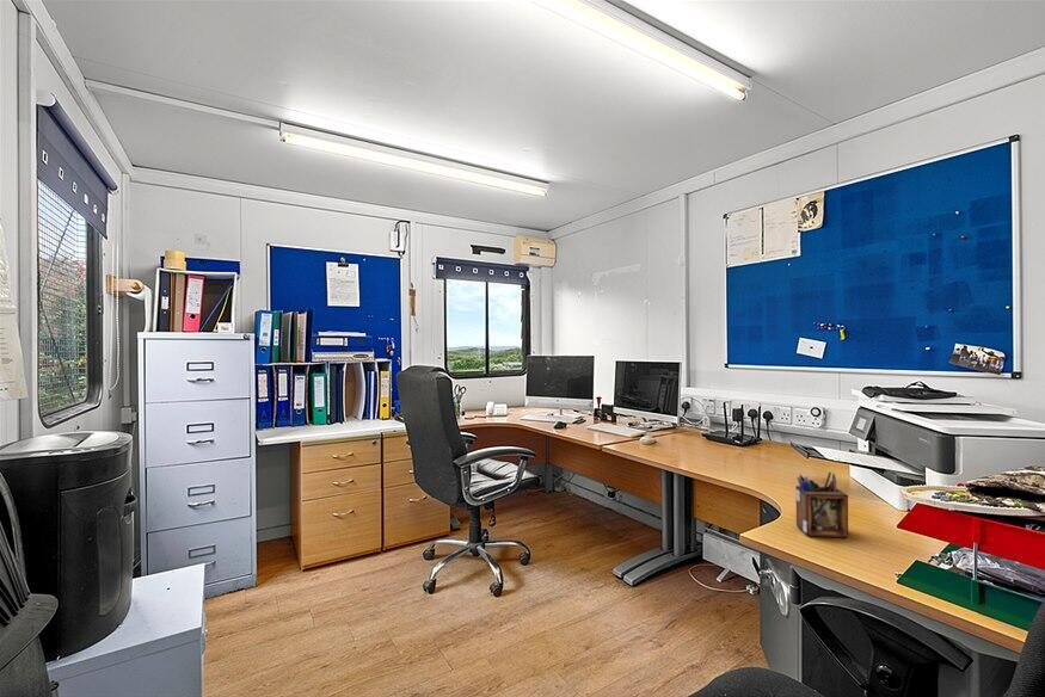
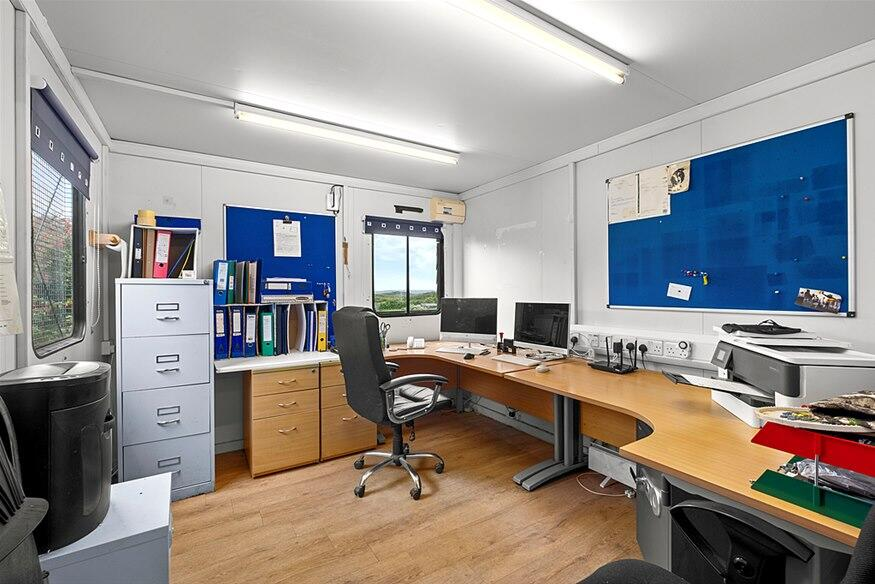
- desk organizer (820, 502)
